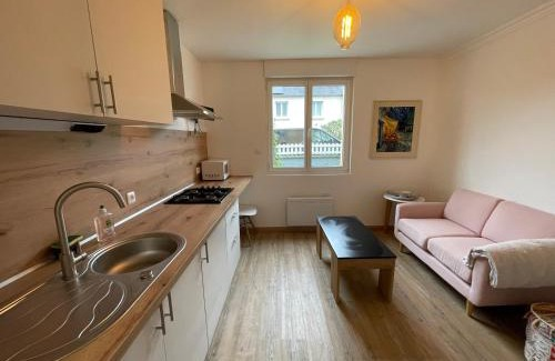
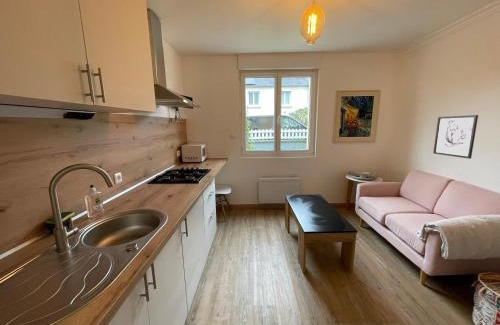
+ wall art (453, 136)
